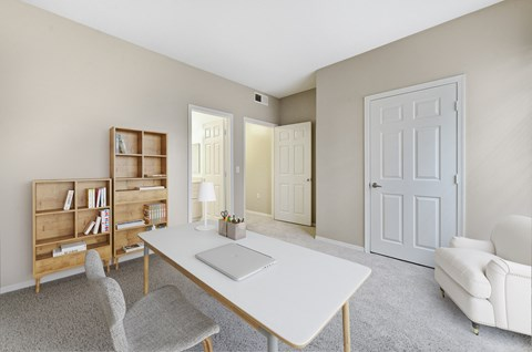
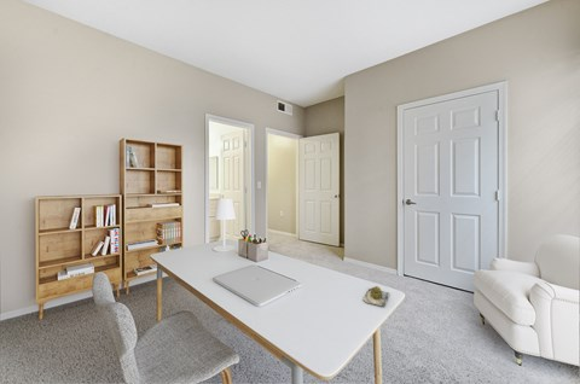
+ succulent plant (376, 292)
